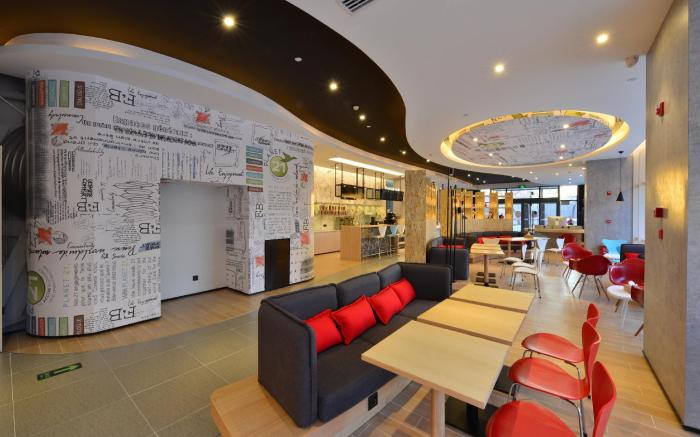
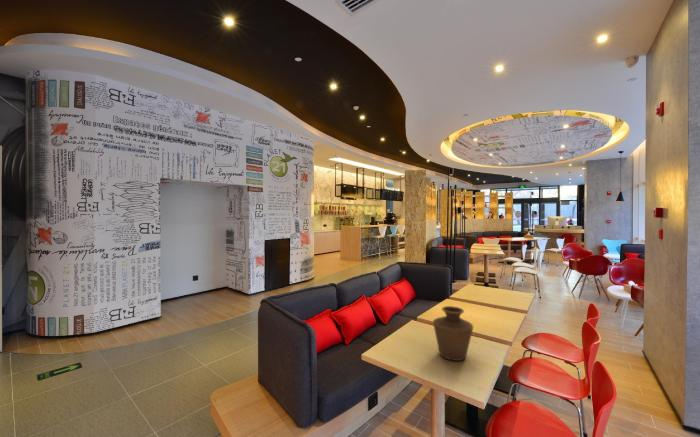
+ vase (452, 332)
